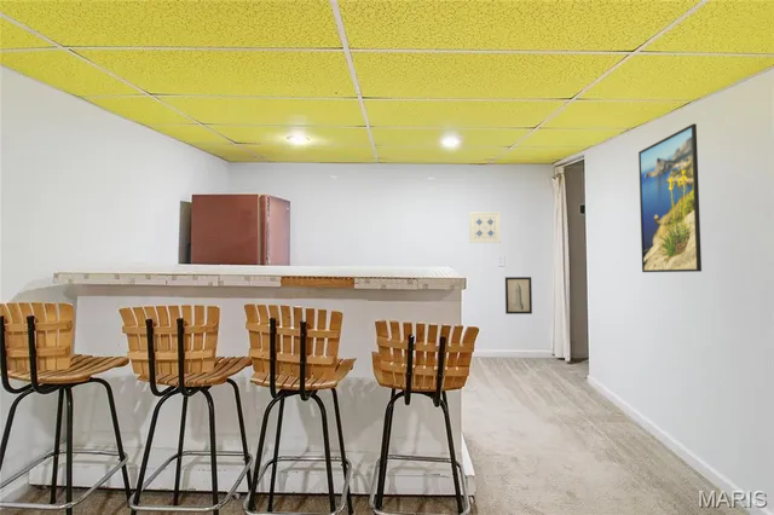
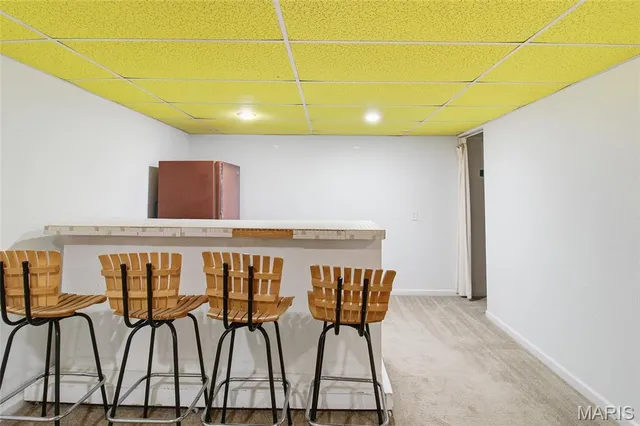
- wall art (518, 295)
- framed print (666, 204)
- wall art (484, 227)
